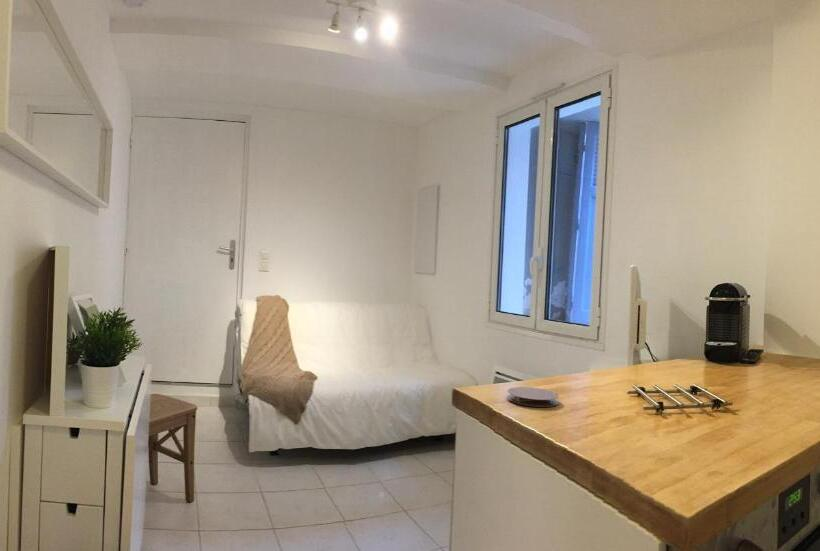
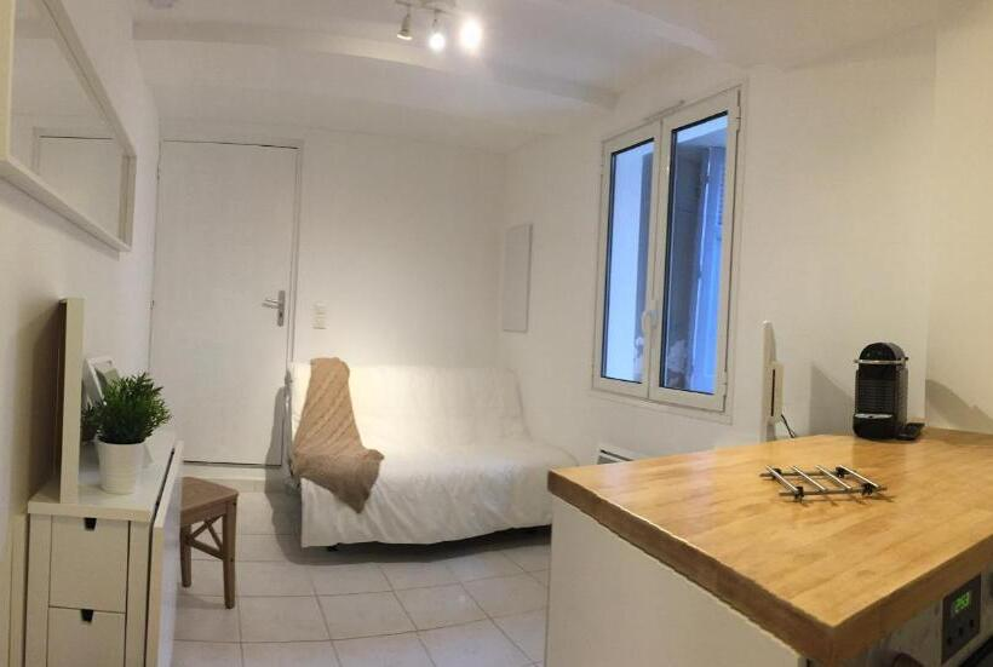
- coaster (532, 396)
